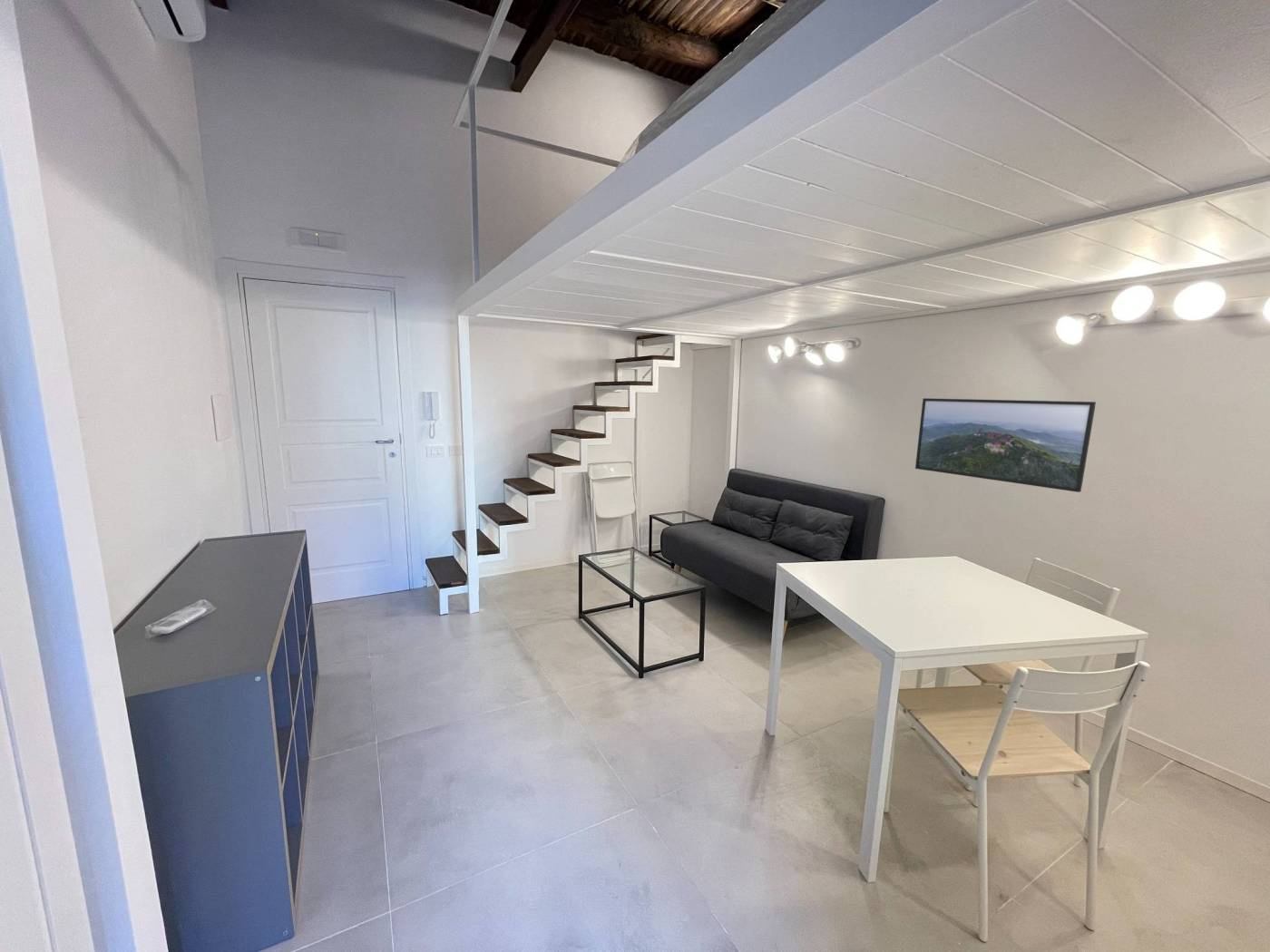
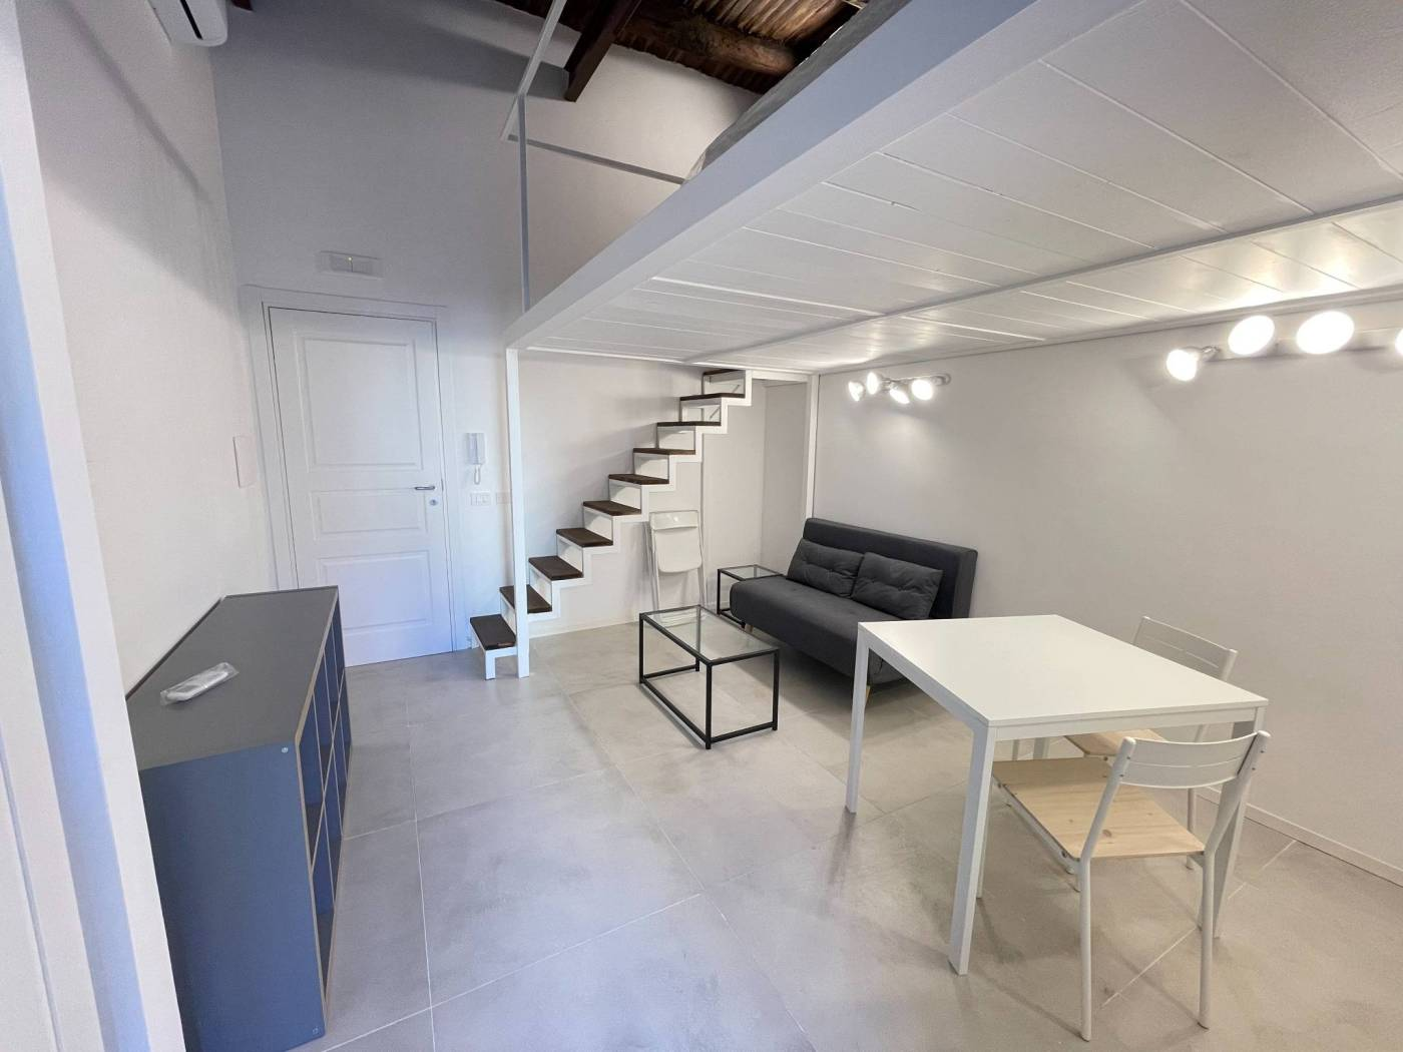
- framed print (992, 440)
